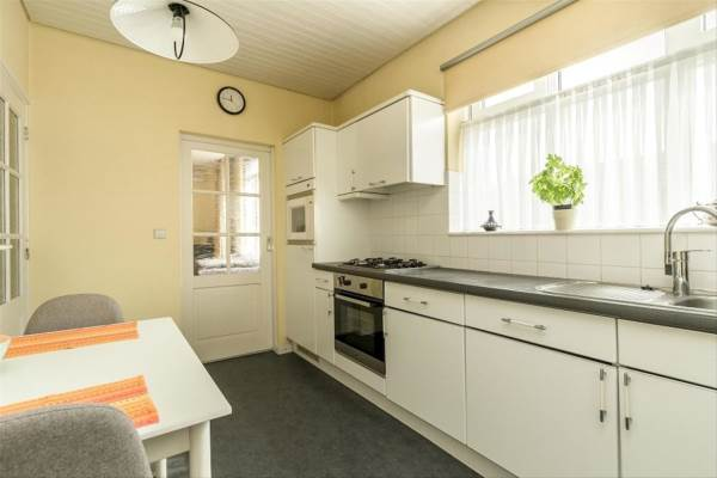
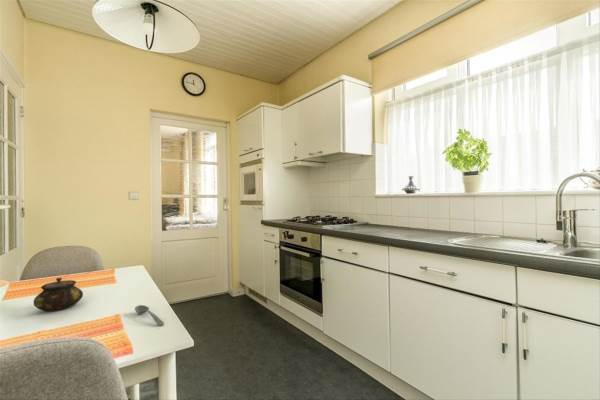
+ teapot (59, 292)
+ soupspoon (149, 313)
